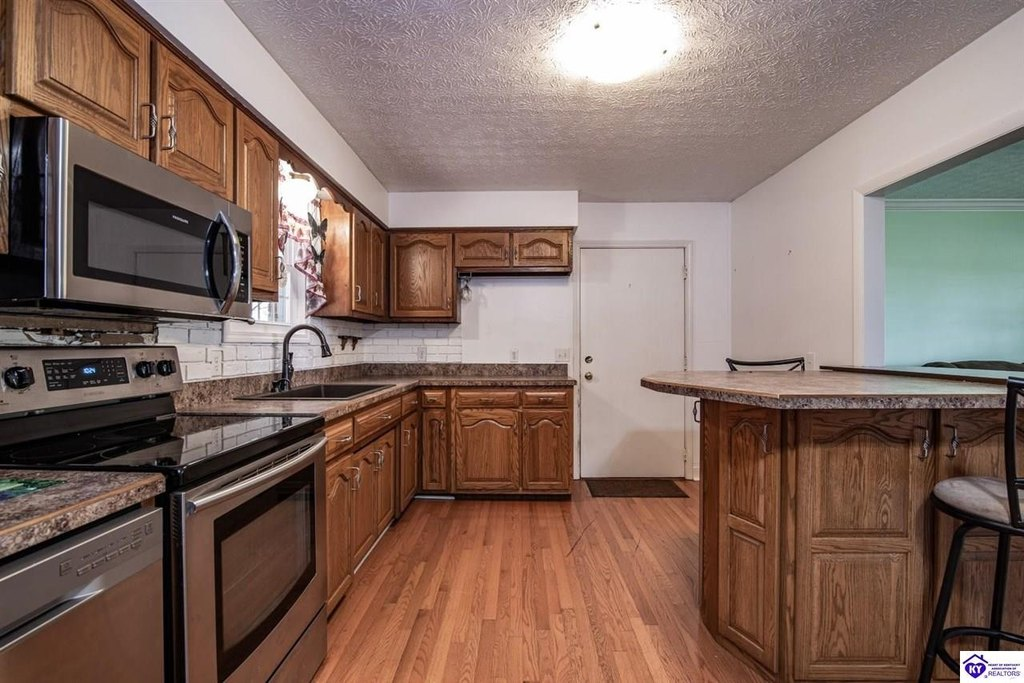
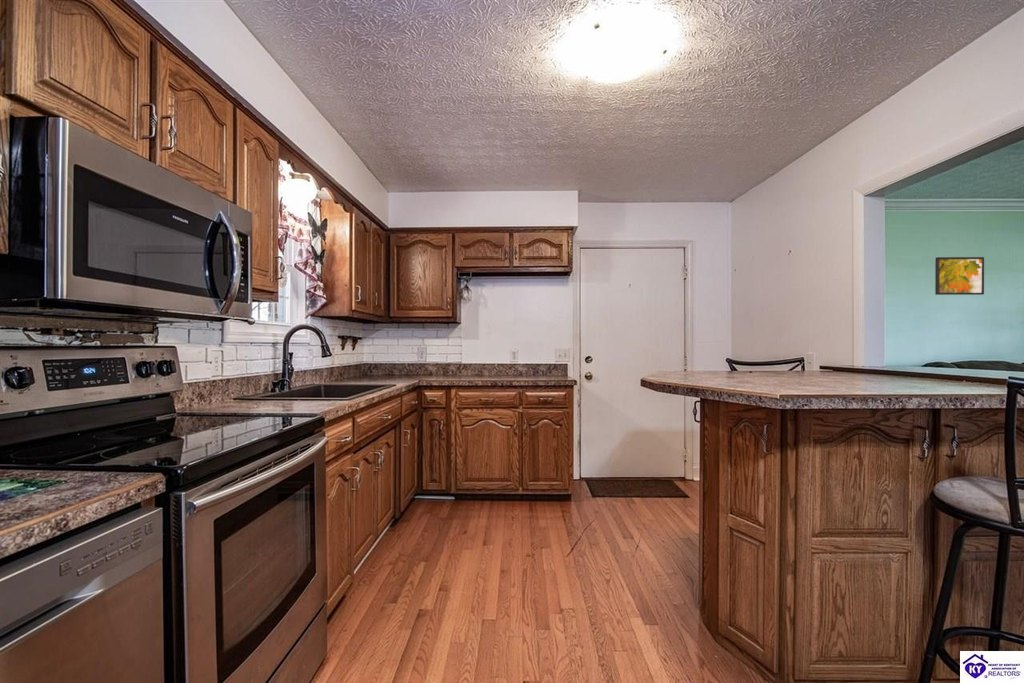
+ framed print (959, 275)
